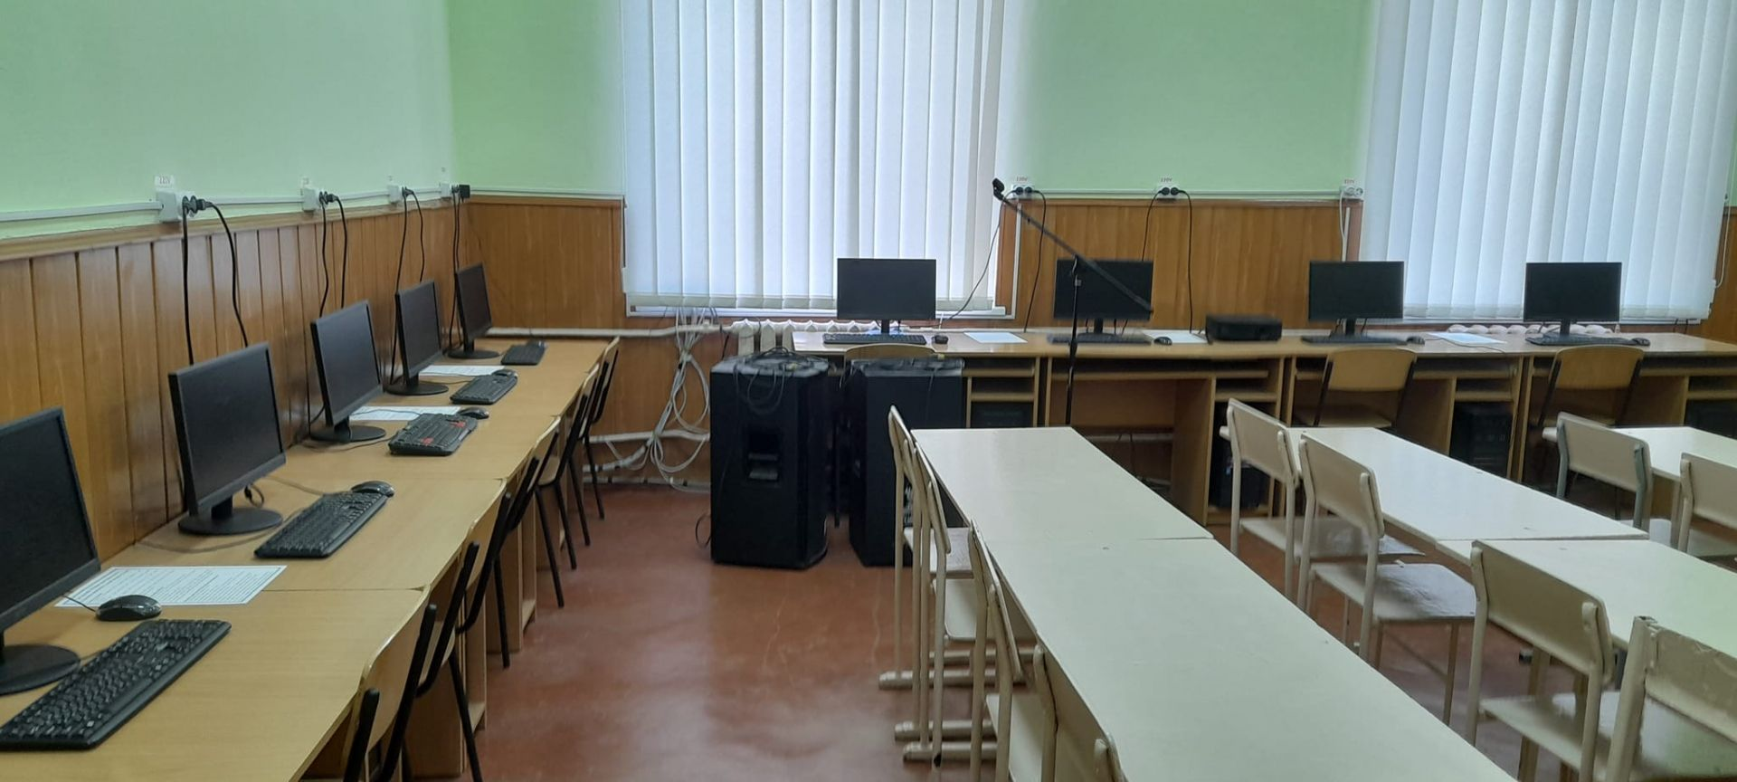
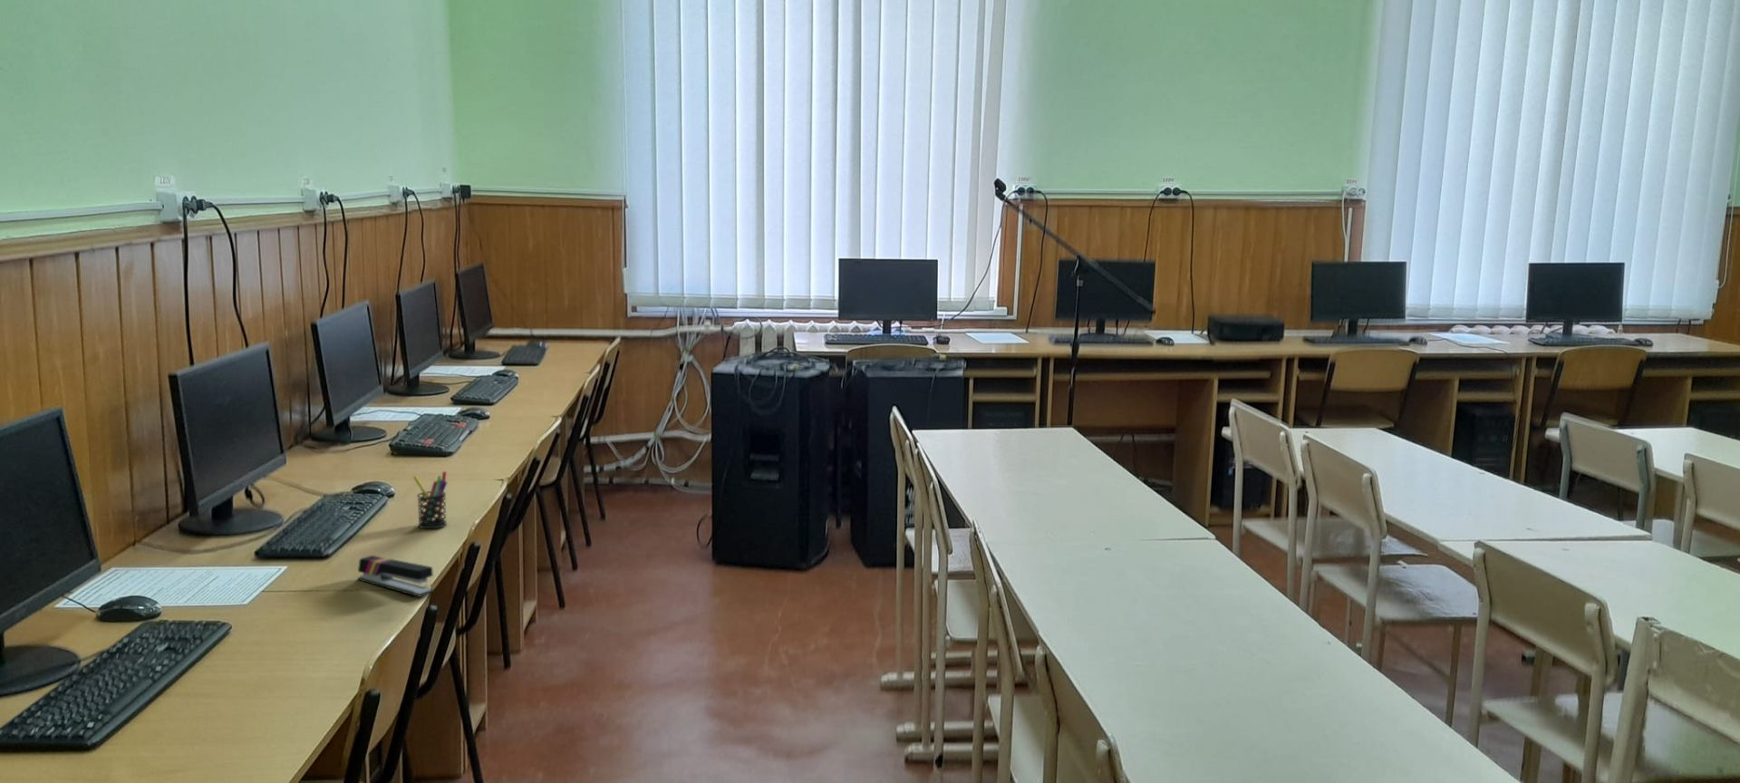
+ stapler (394, 572)
+ pen holder (434, 498)
